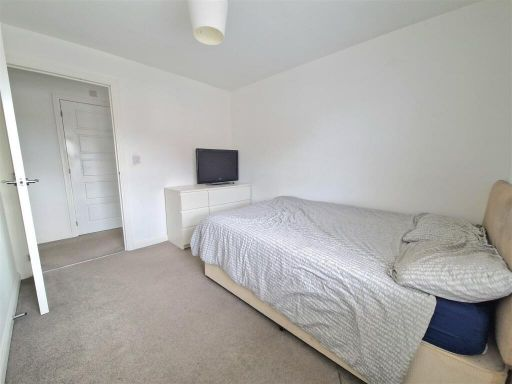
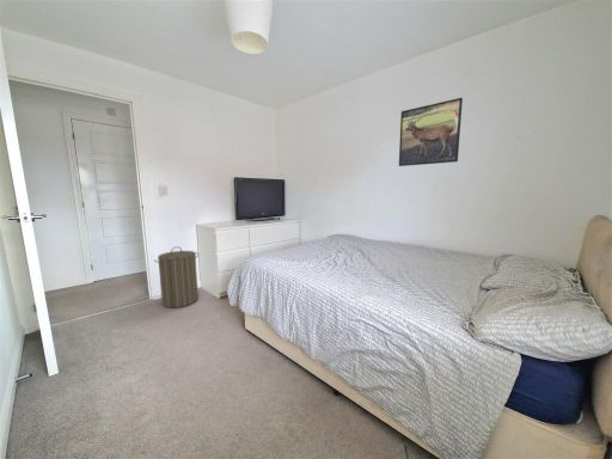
+ laundry hamper (178, 274)
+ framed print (427, 135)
